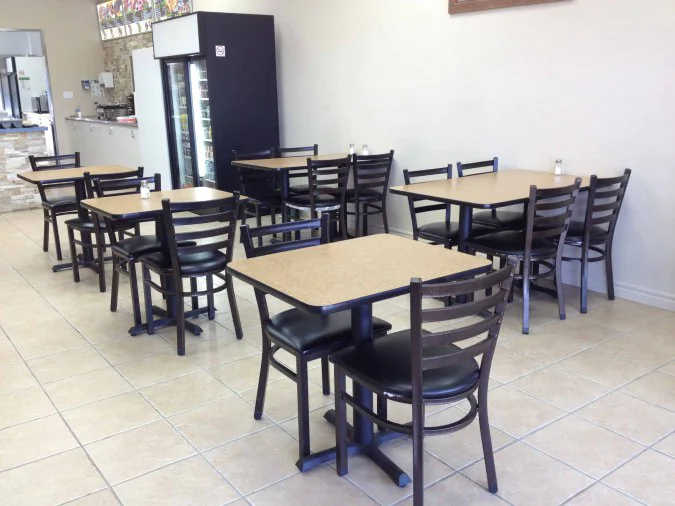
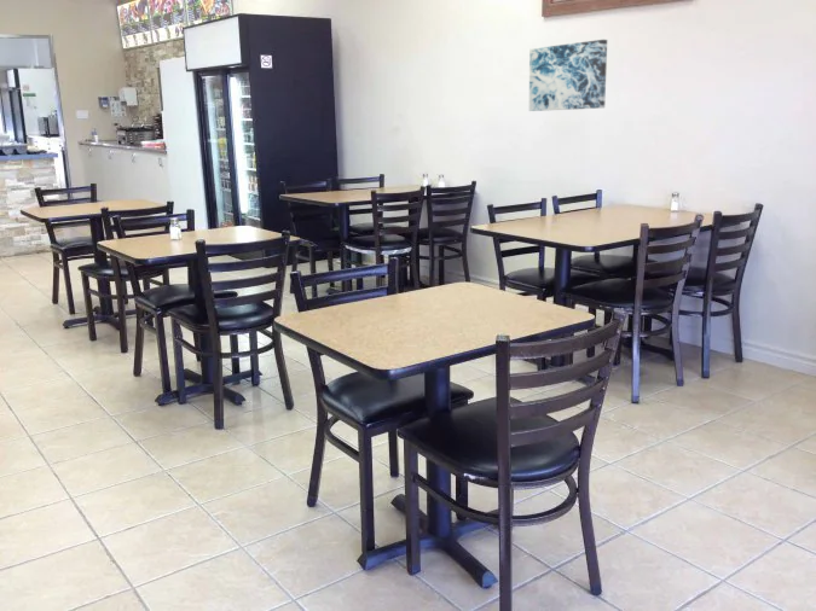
+ wall art (566, 77)
